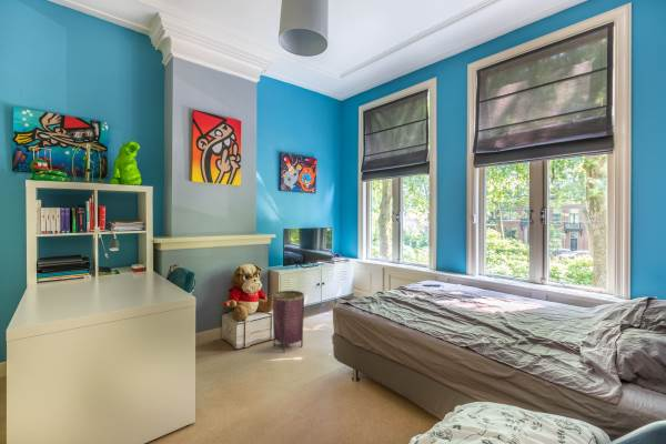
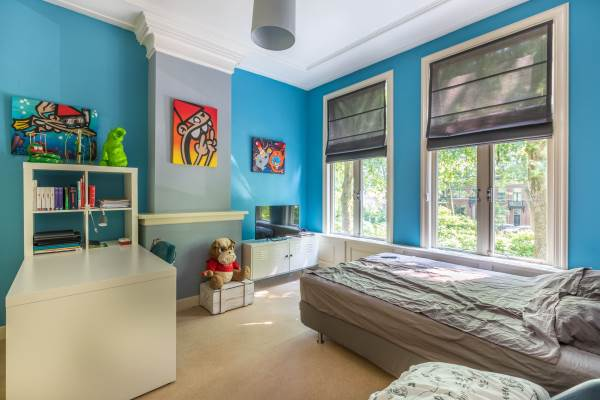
- woven basket (287, 320)
